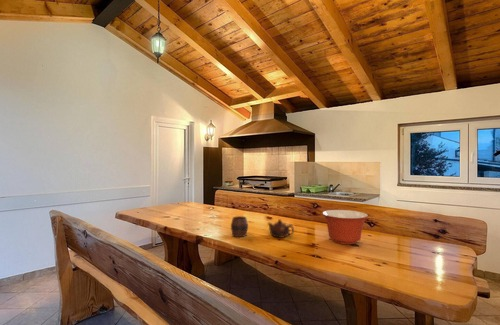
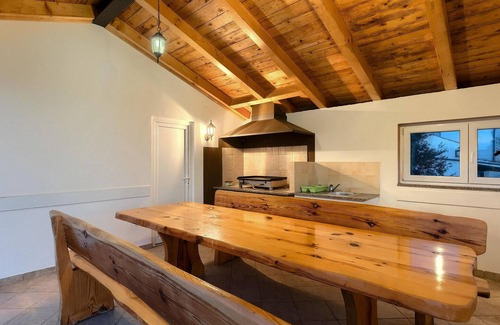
- teapot (280, 227)
- cup (239, 226)
- mixing bowl (344, 227)
